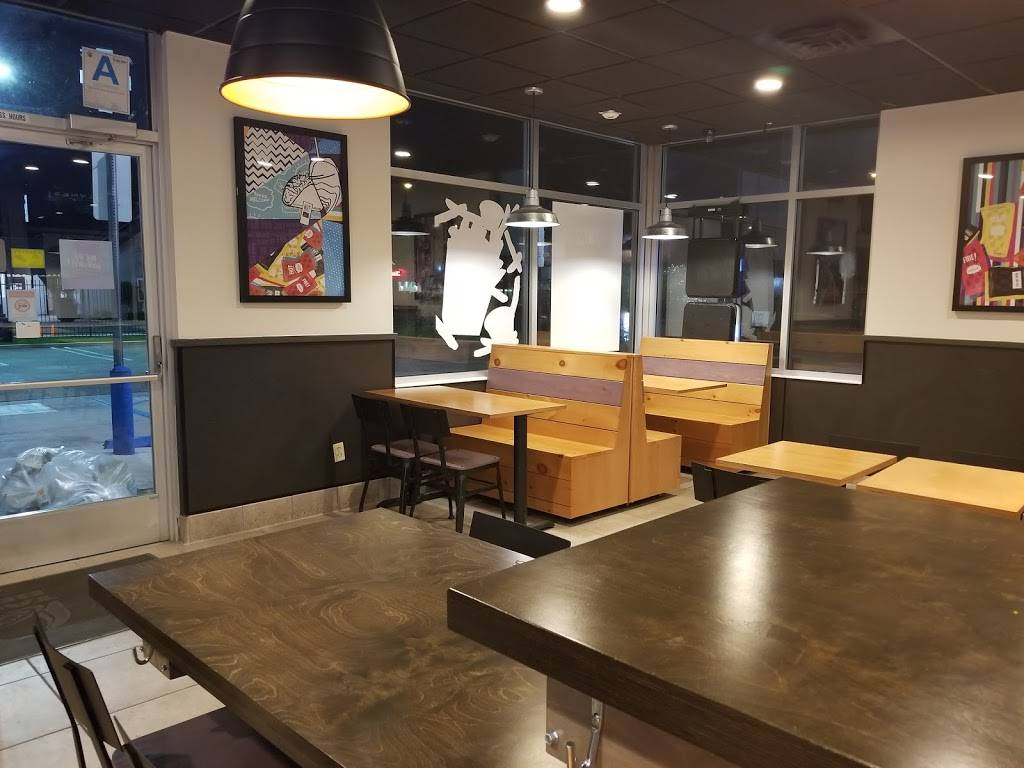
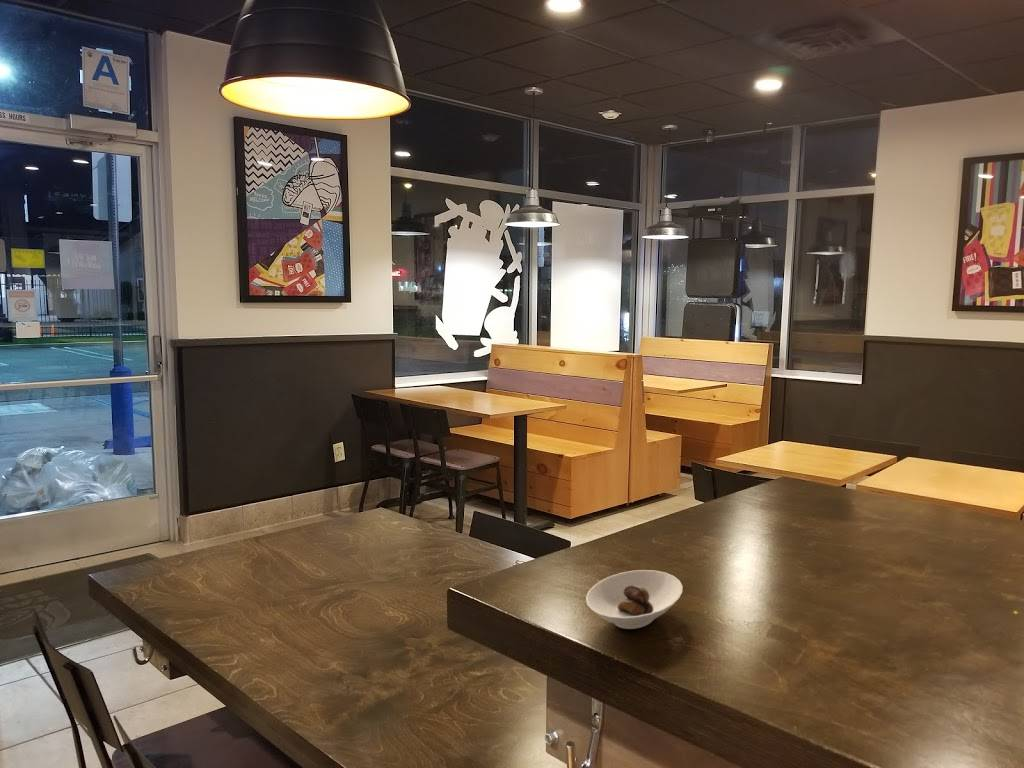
+ saucer (635, 601)
